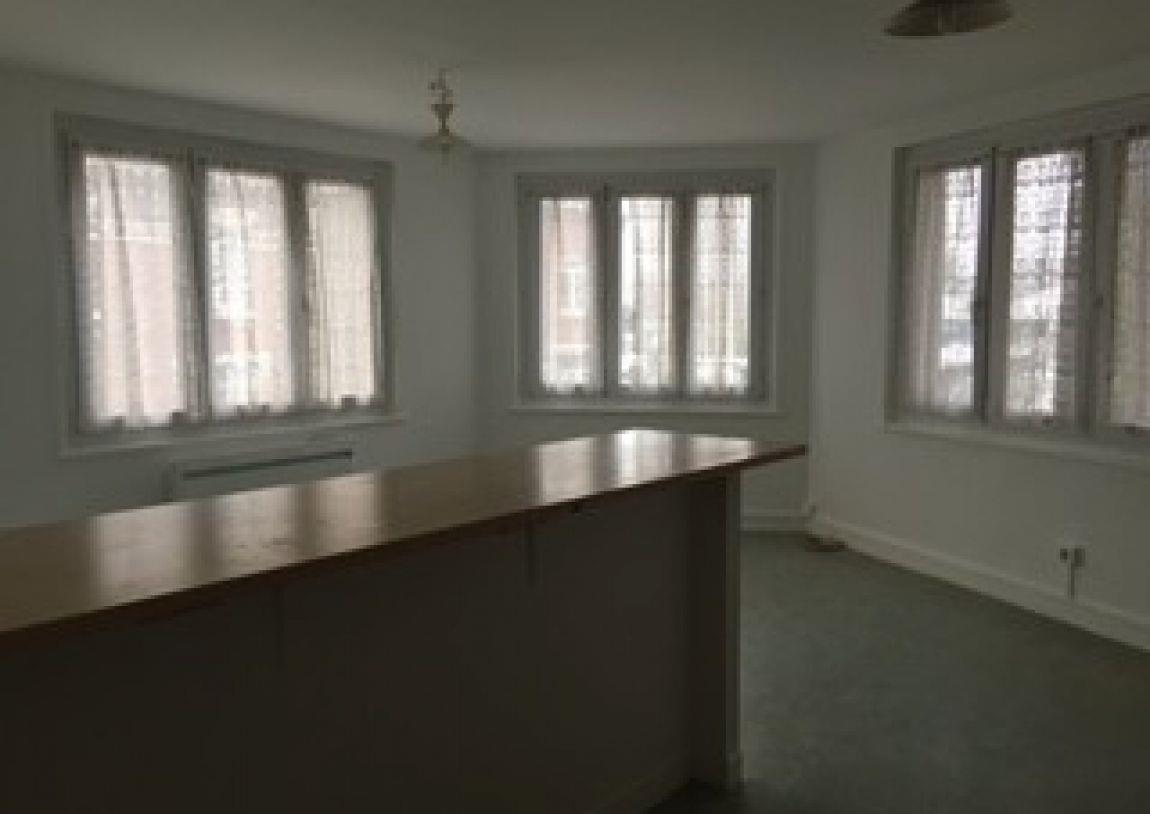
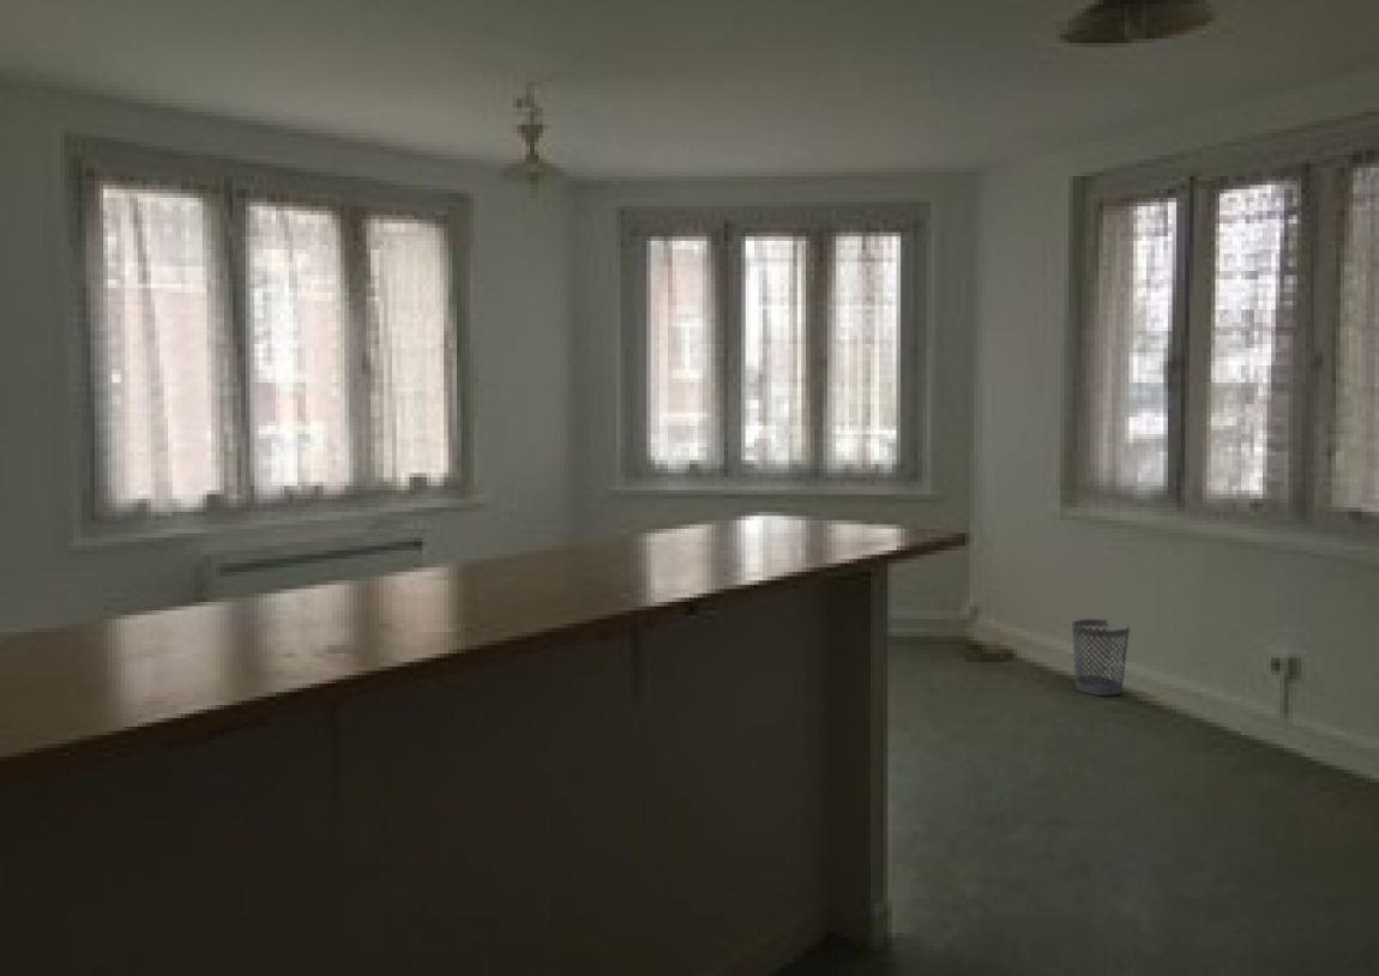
+ wastebasket (1100, 657)
